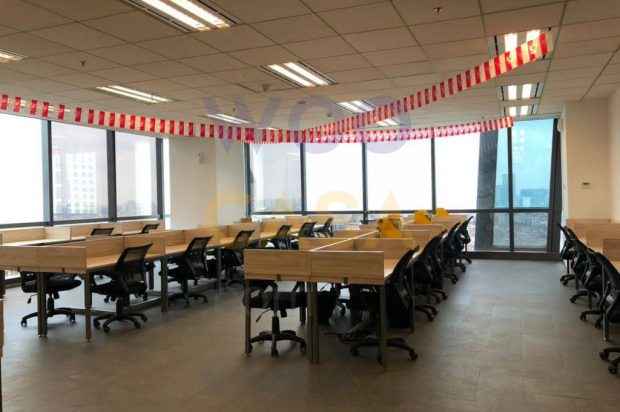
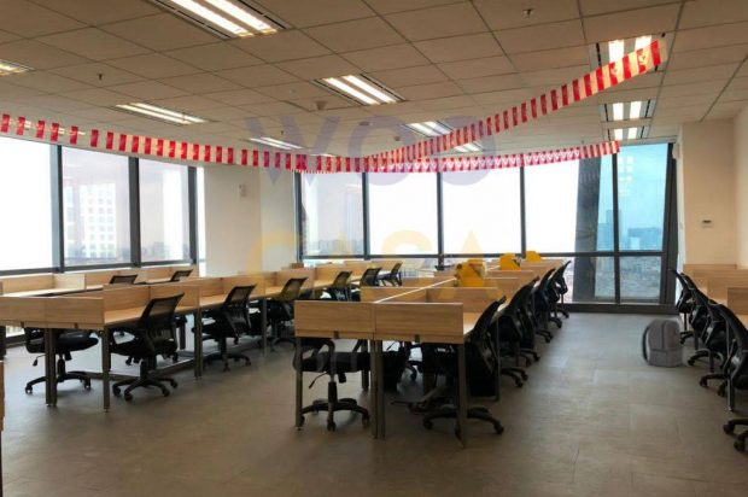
+ backpack (661, 340)
